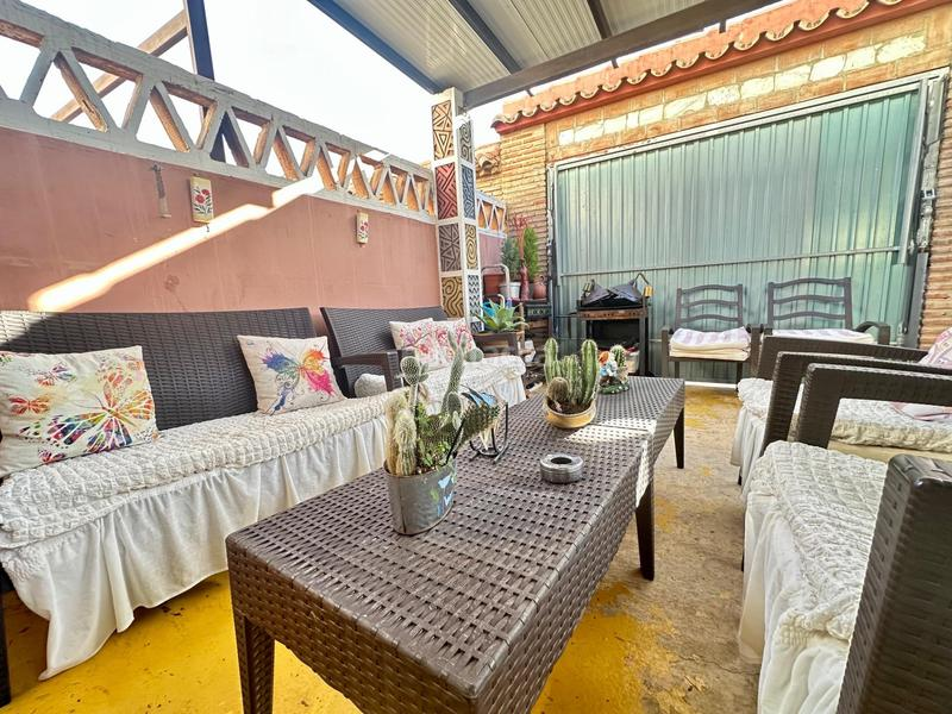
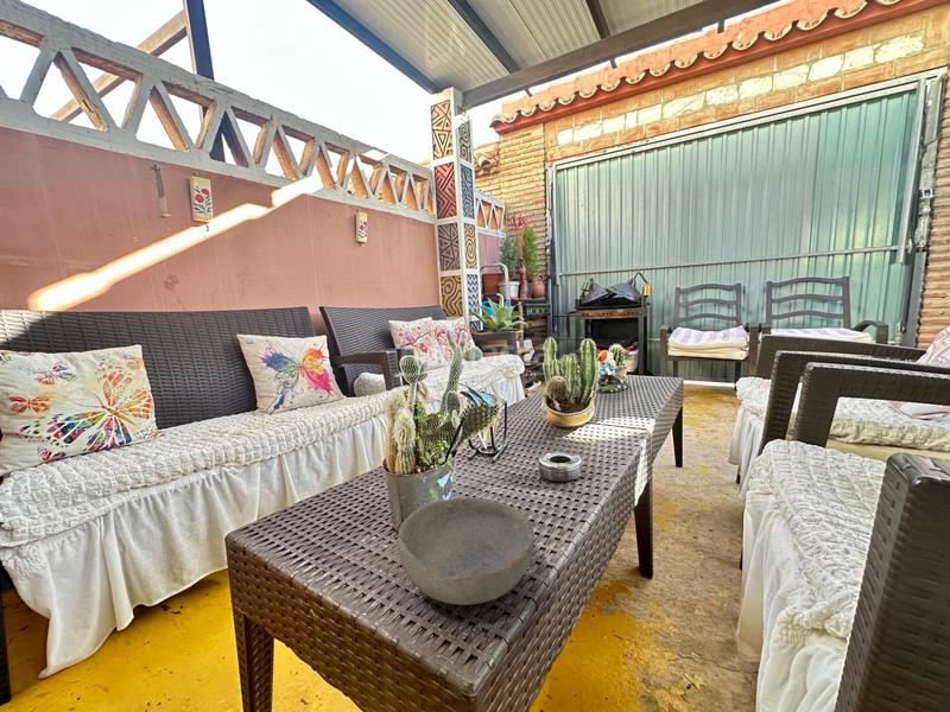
+ bowl (467, 553)
